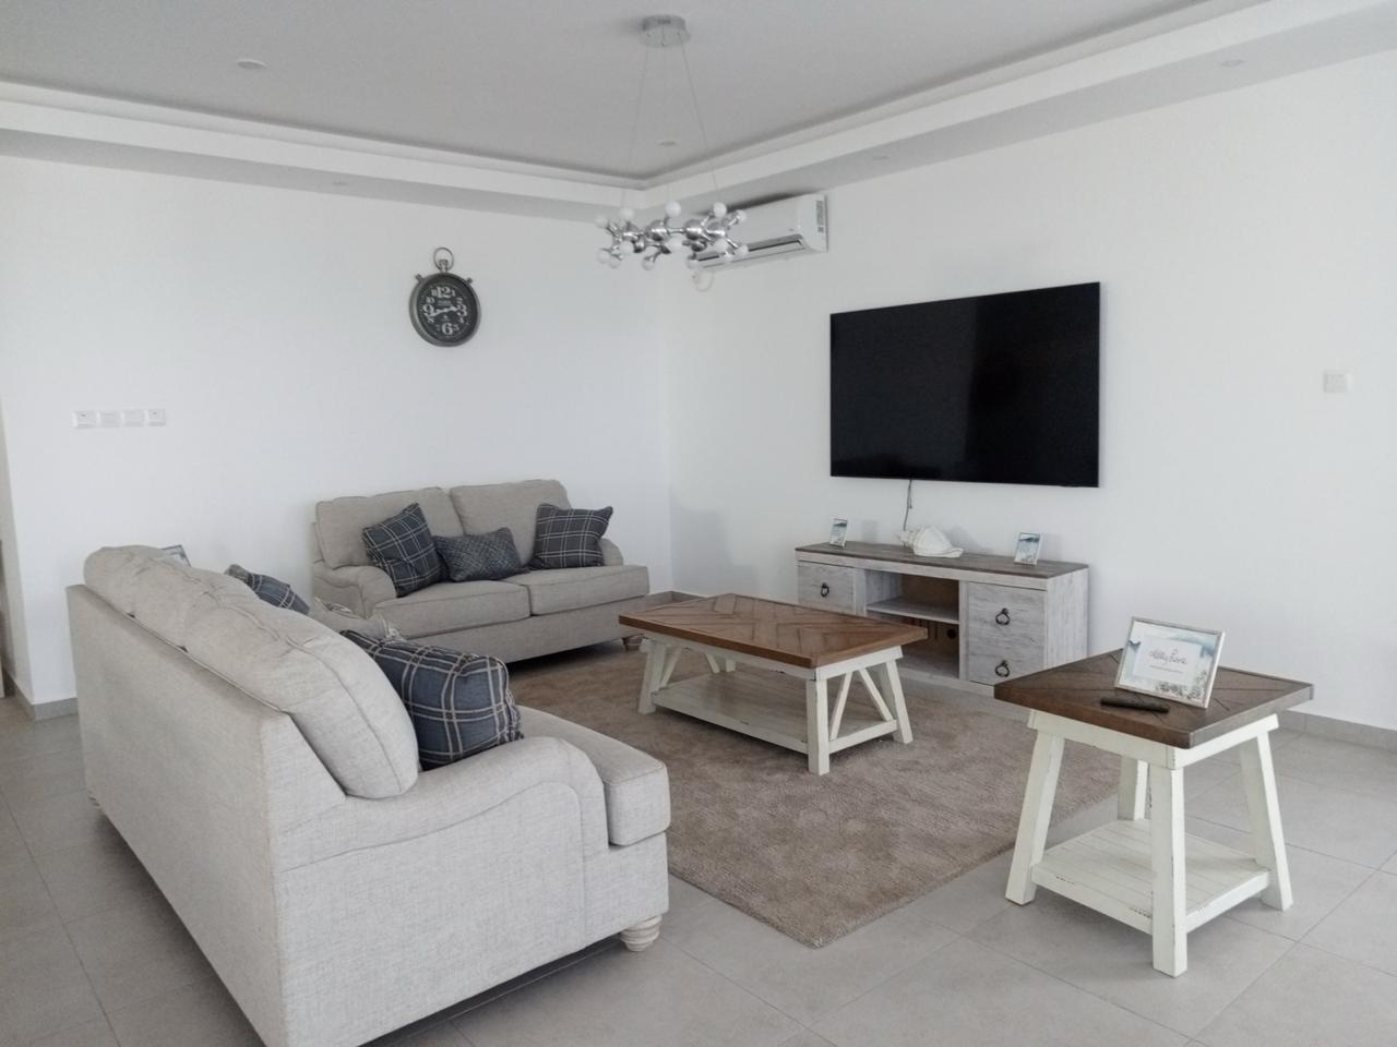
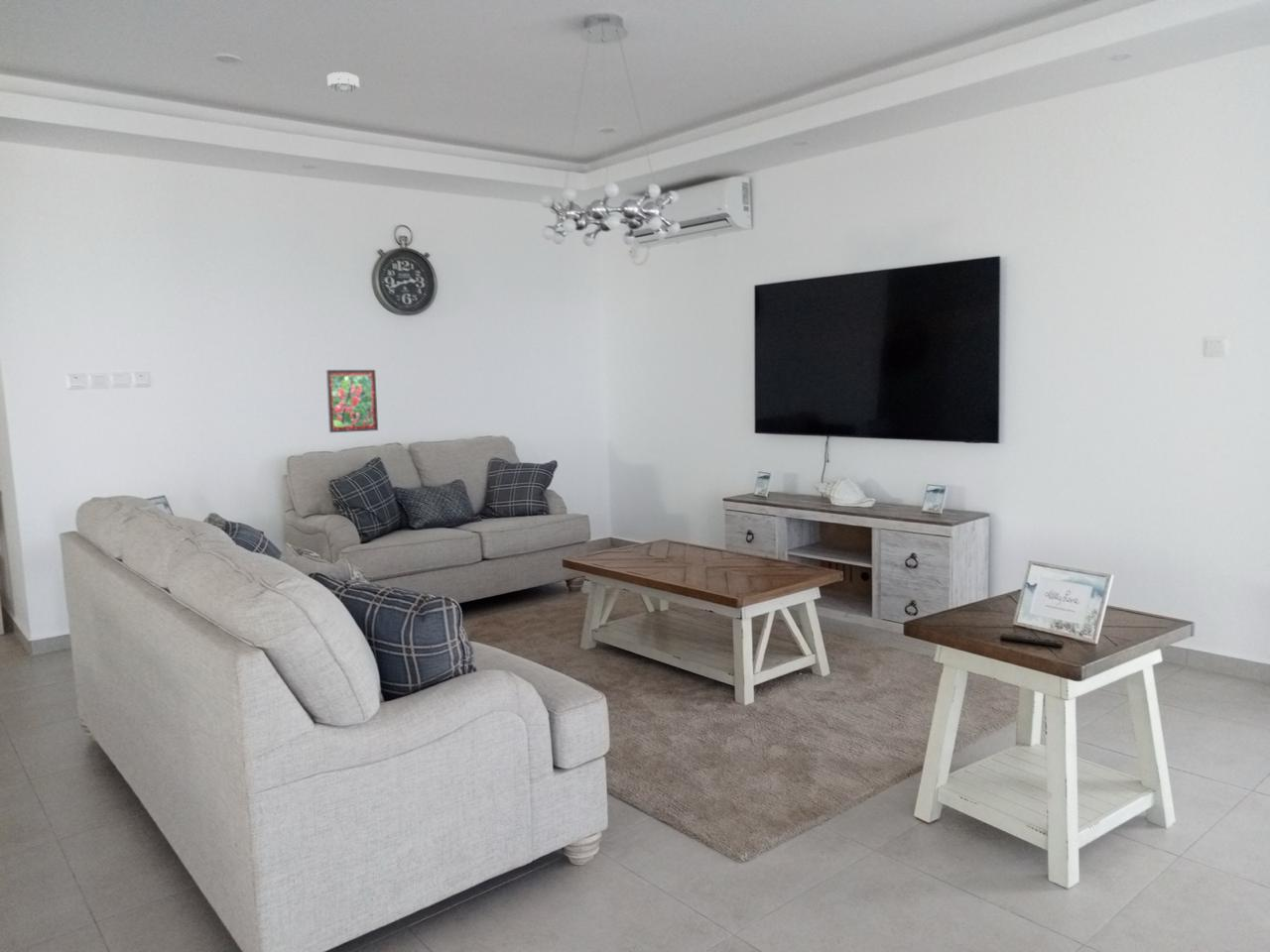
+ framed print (352, 401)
+ smoke detector (343, 81)
